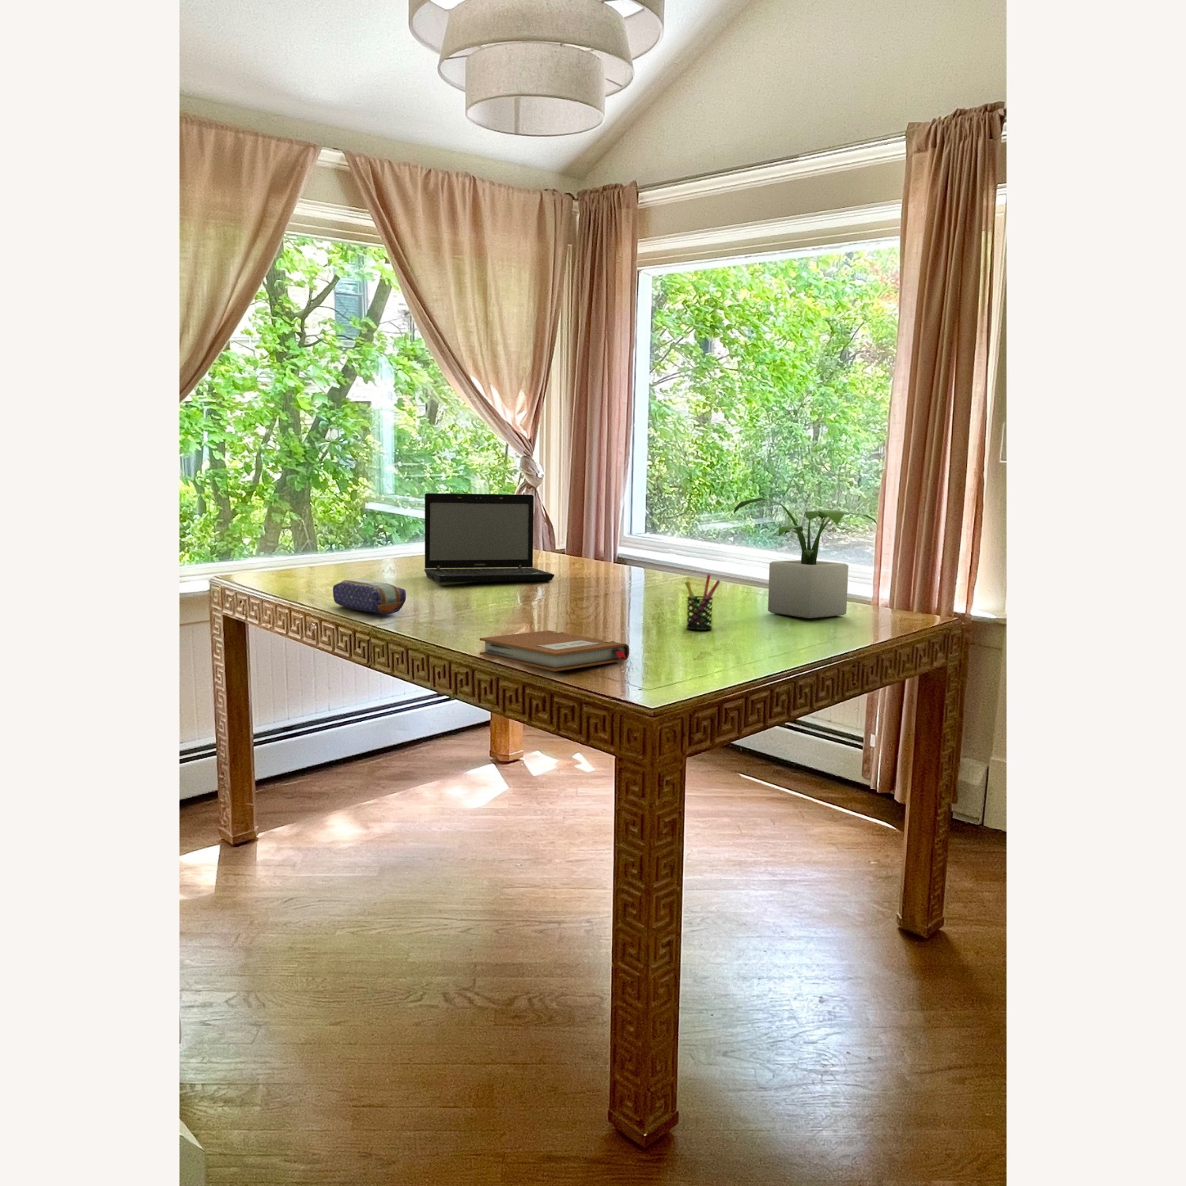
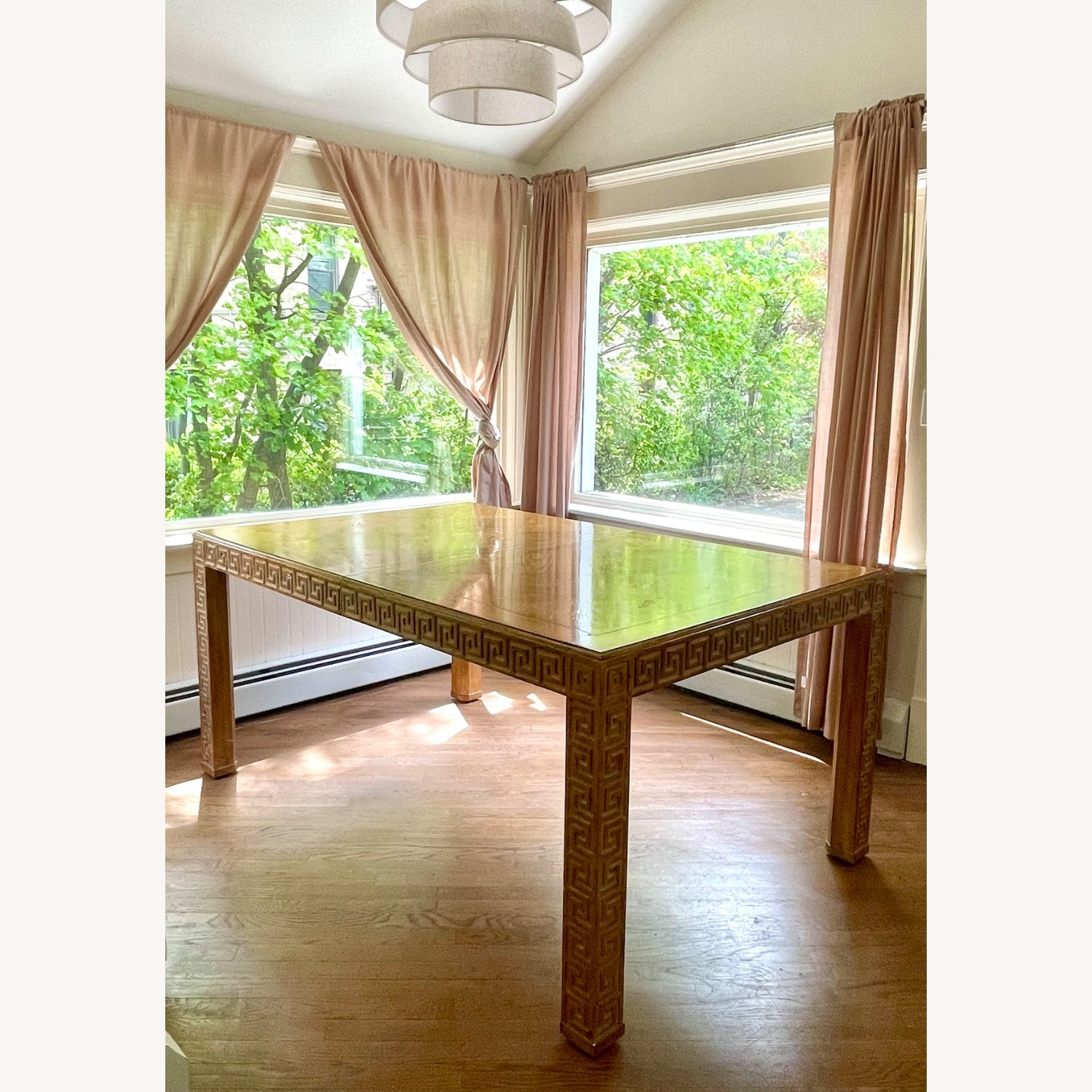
- pen holder (698, 601)
- pencil case (368, 595)
- notebook (556, 649)
- potted plant (804, 556)
- laptop (488, 537)
